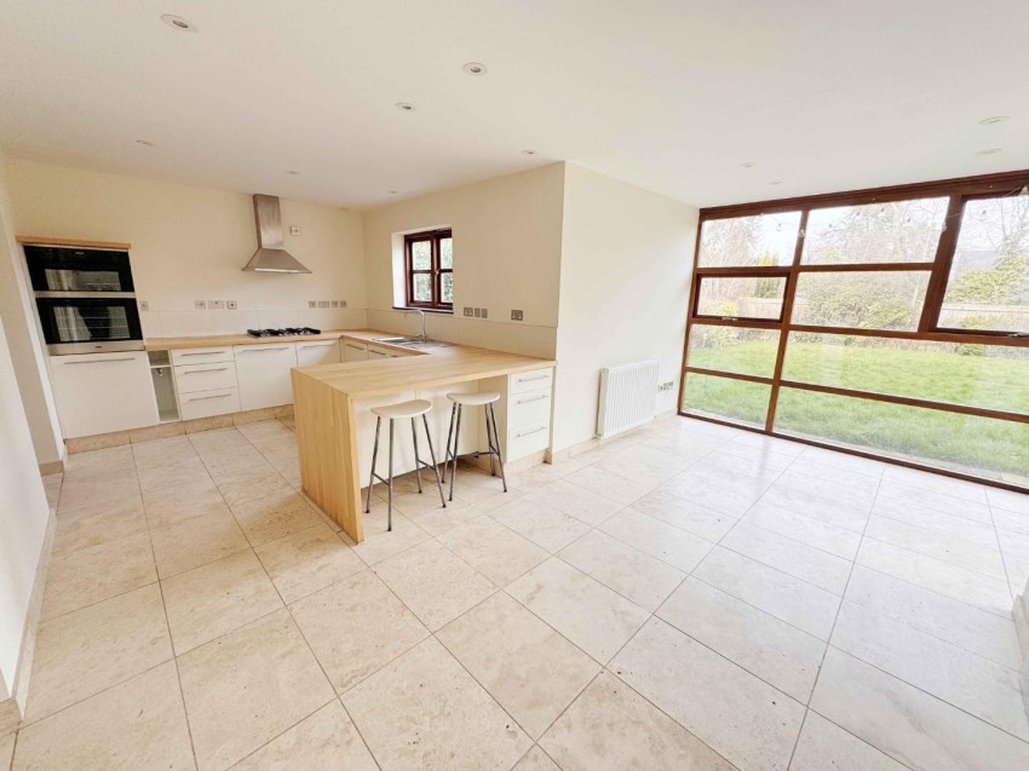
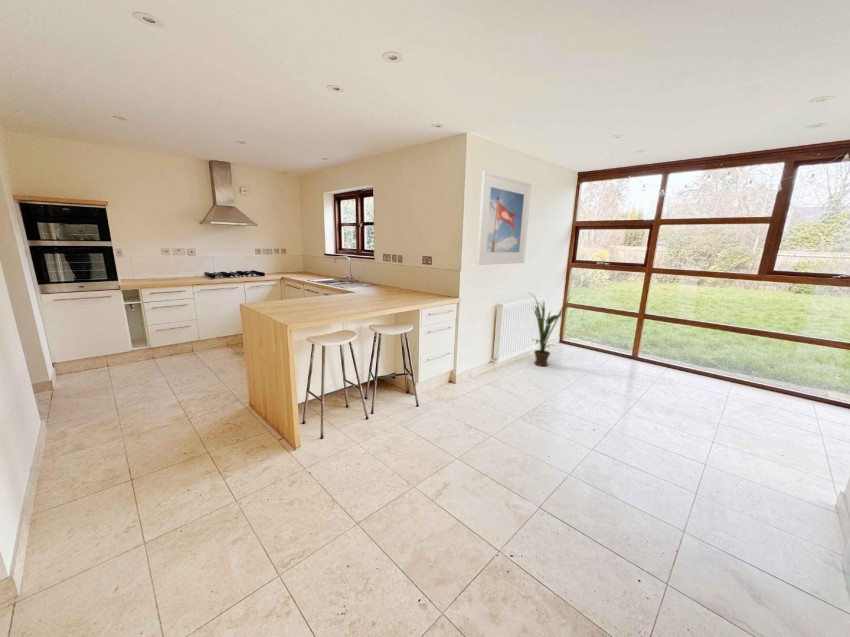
+ house plant (540, 330)
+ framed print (505, 222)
